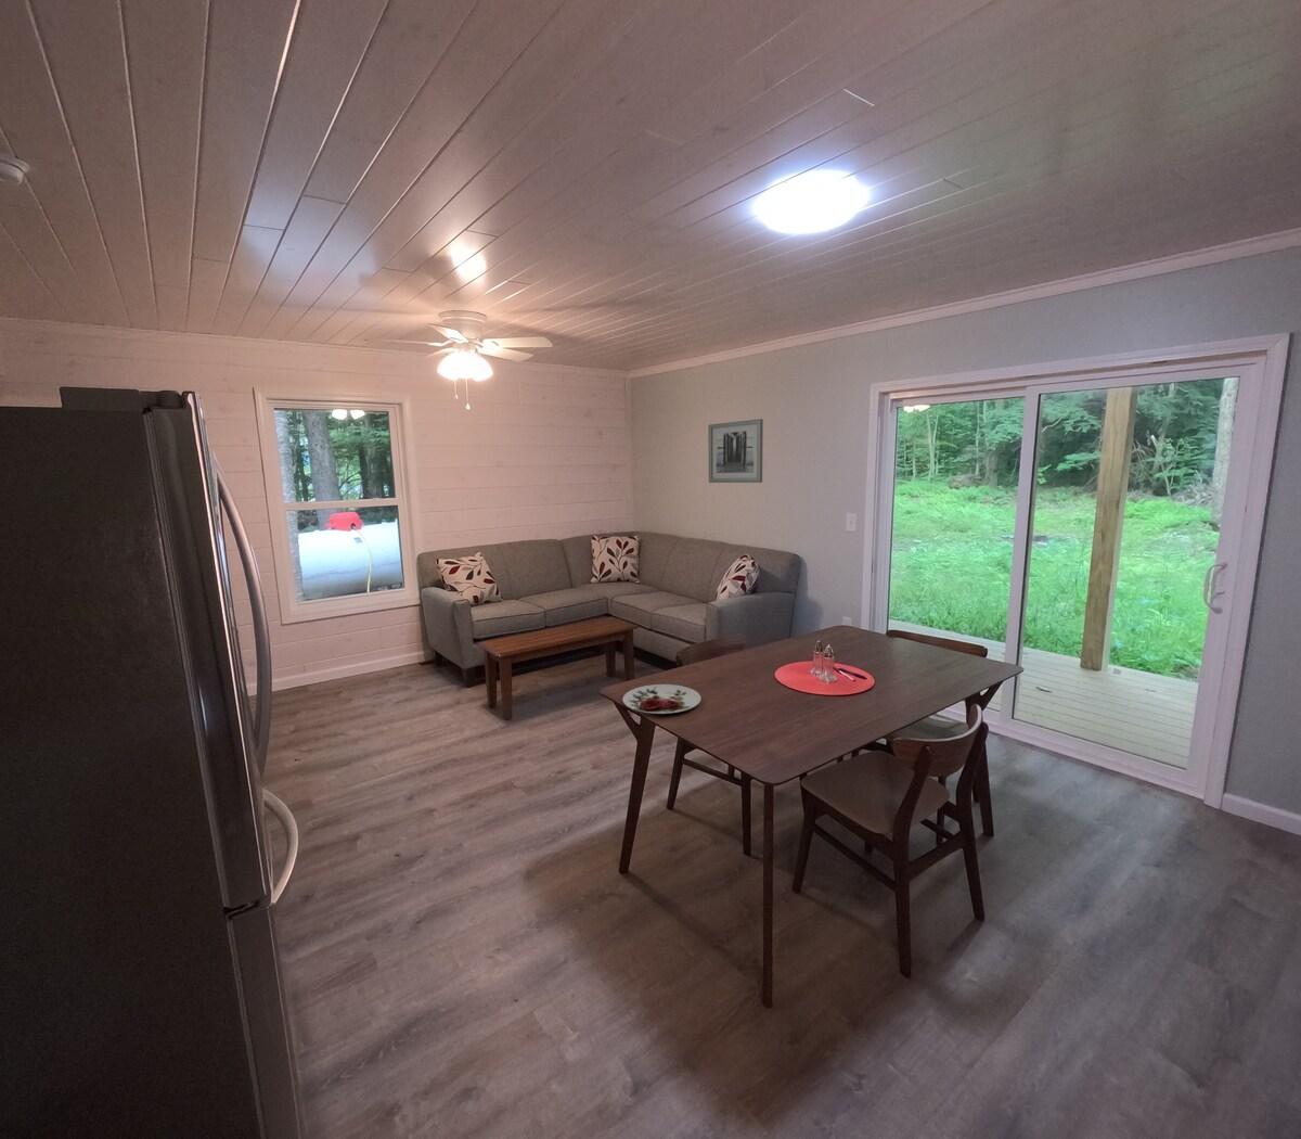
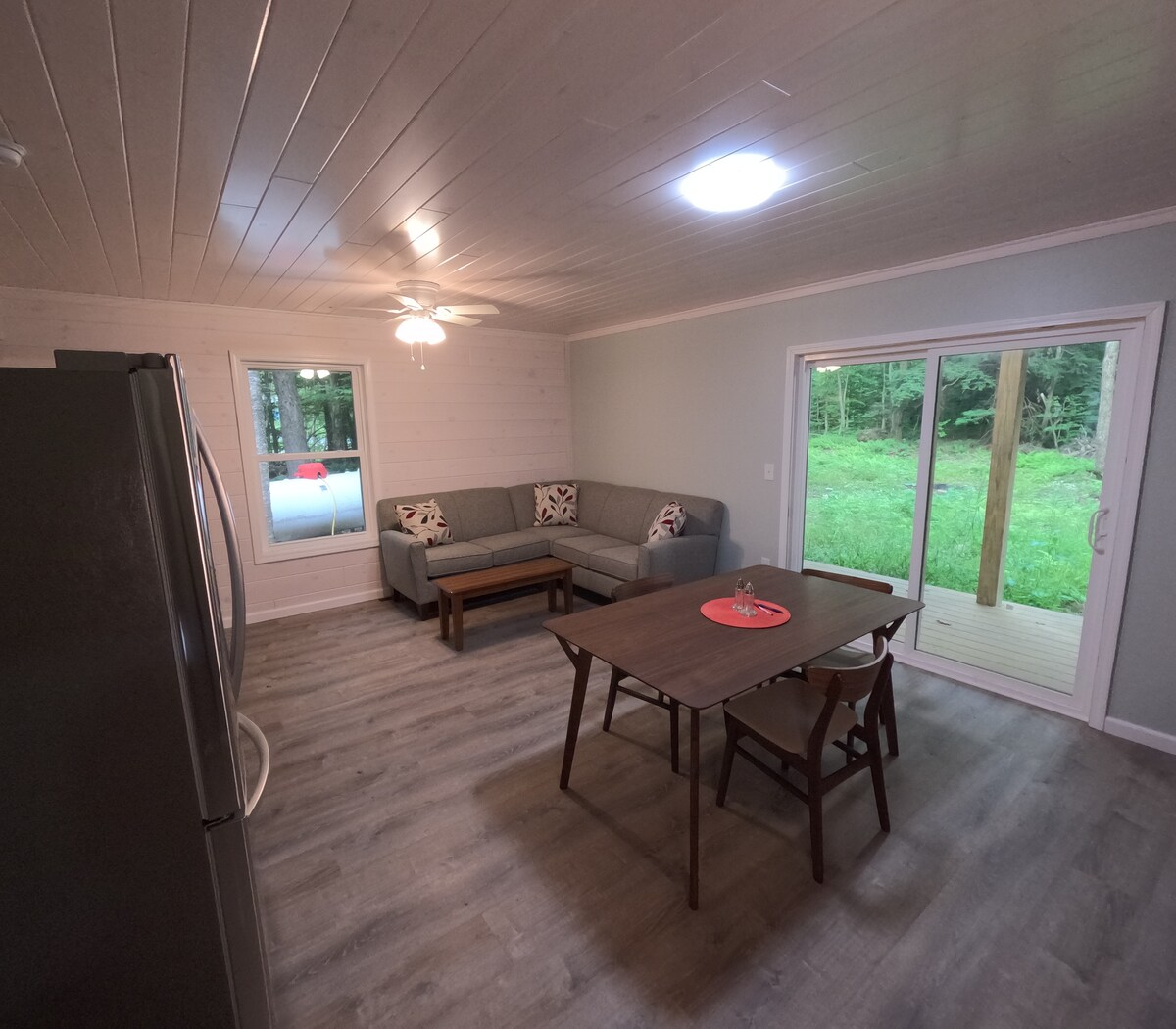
- wall art (733, 453)
- plate (662, 697)
